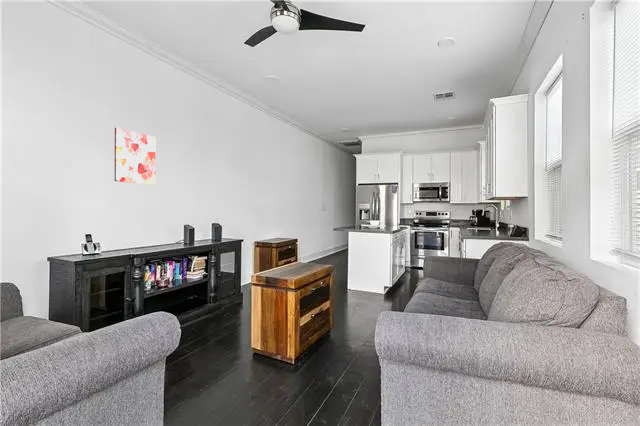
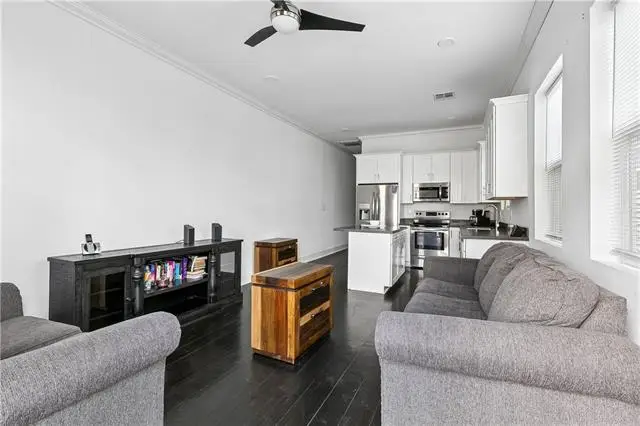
- wall art (136, 157)
